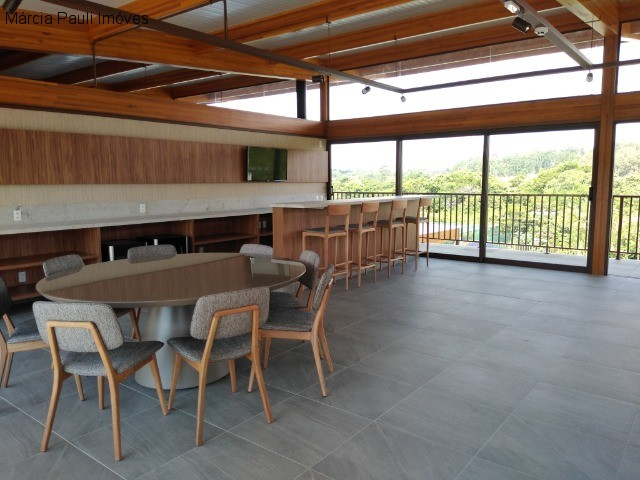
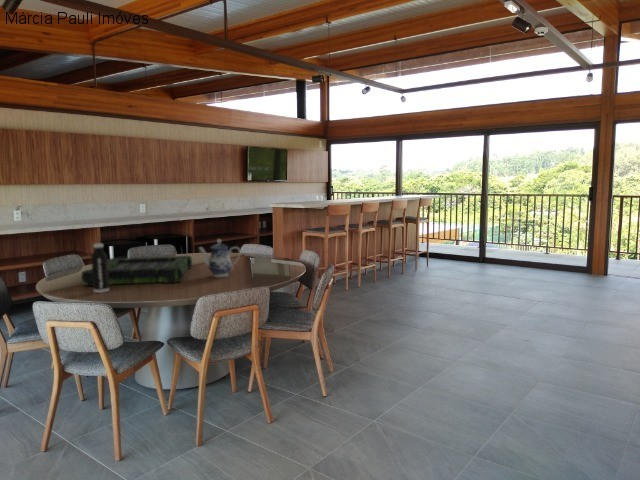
+ plant pot (142, 269)
+ teapot (219, 257)
+ water bottle (99, 267)
